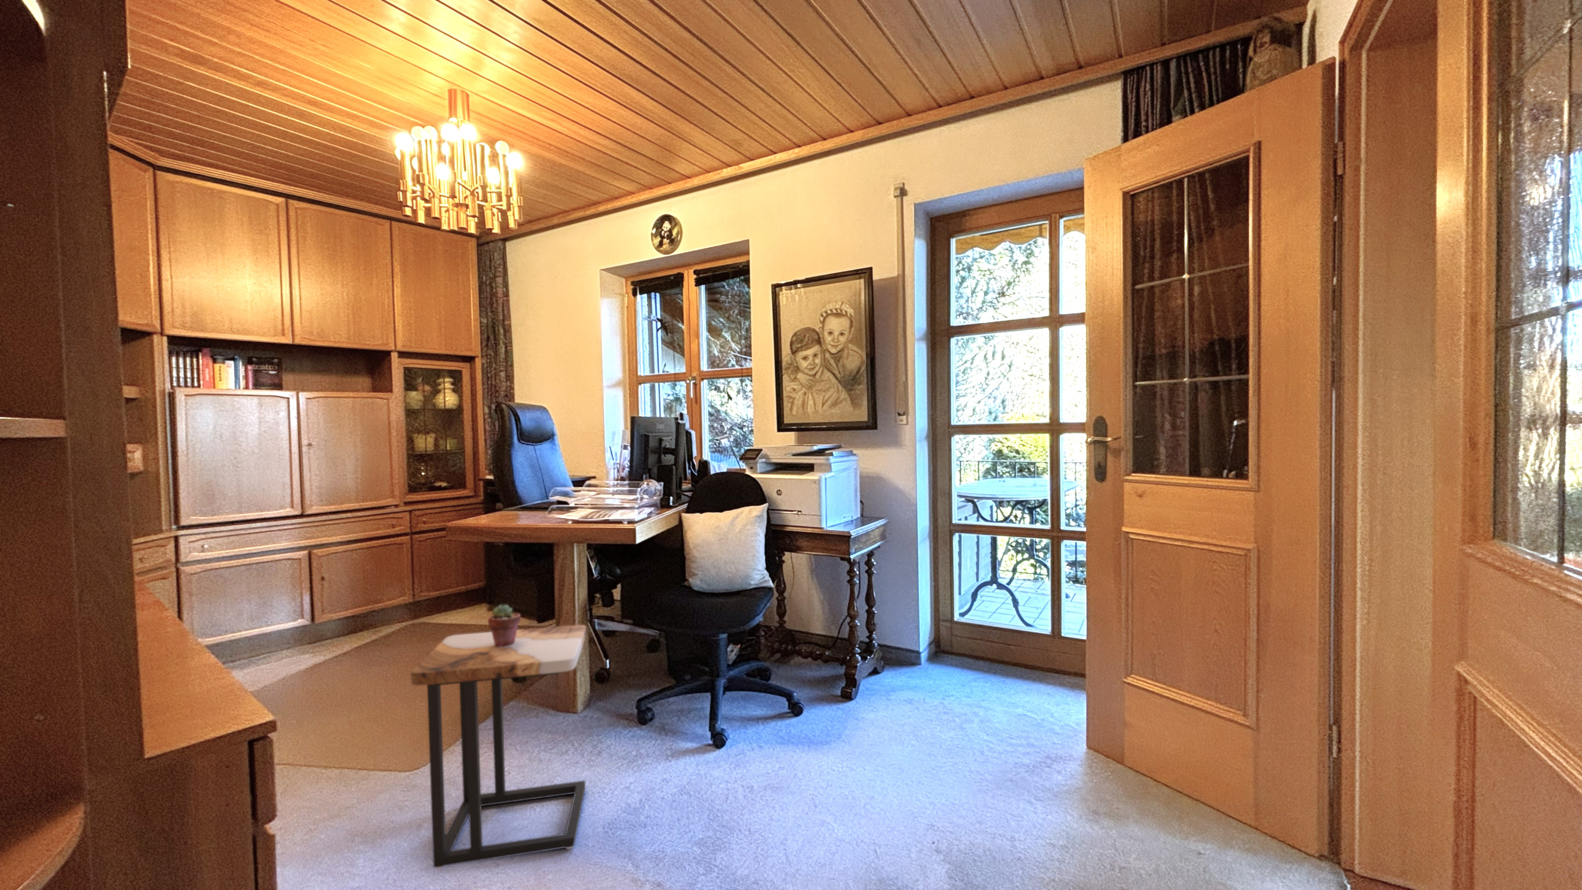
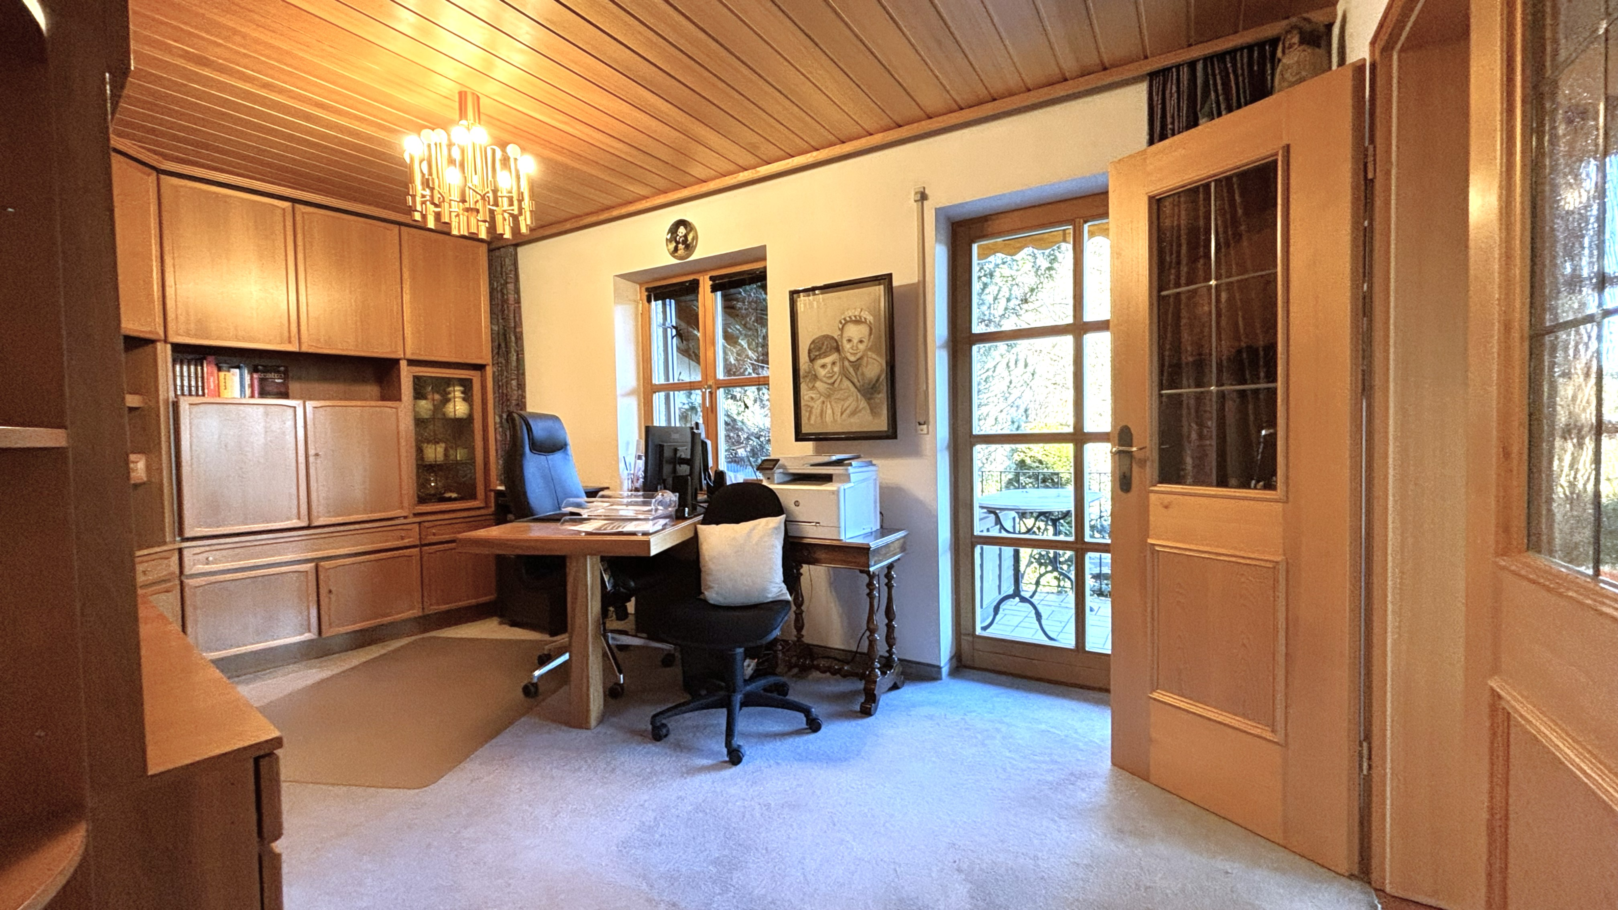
- side table (503, 737)
- potted succulent (504, 623)
